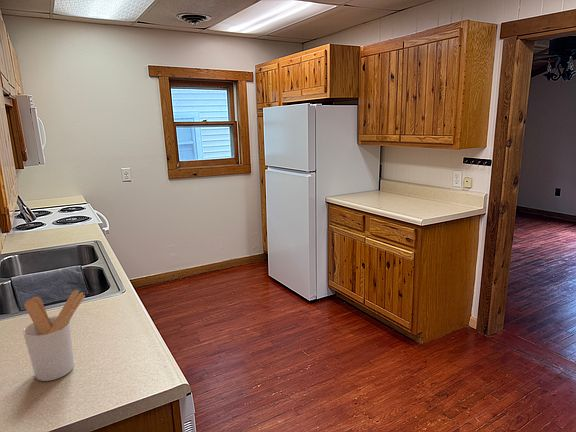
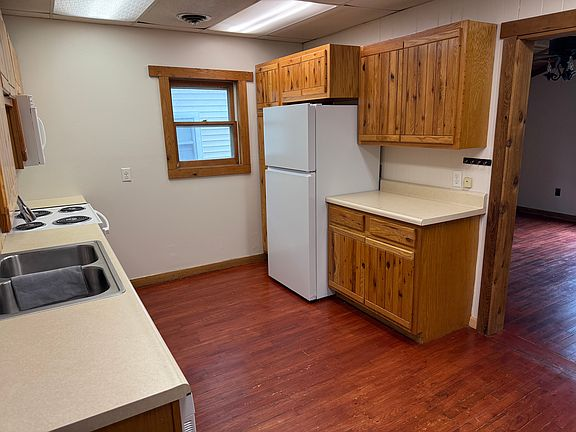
- utensil holder (59, 332)
